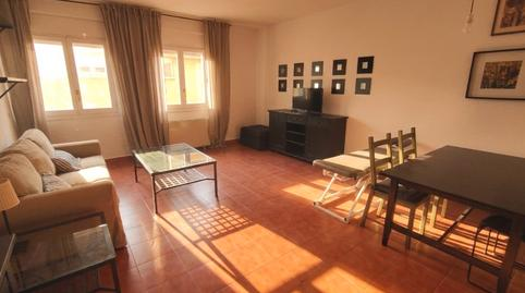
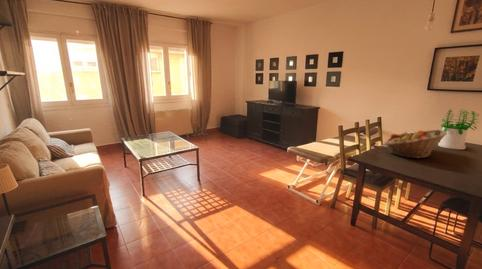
+ potted plant (458, 128)
+ fruit basket (413, 141)
